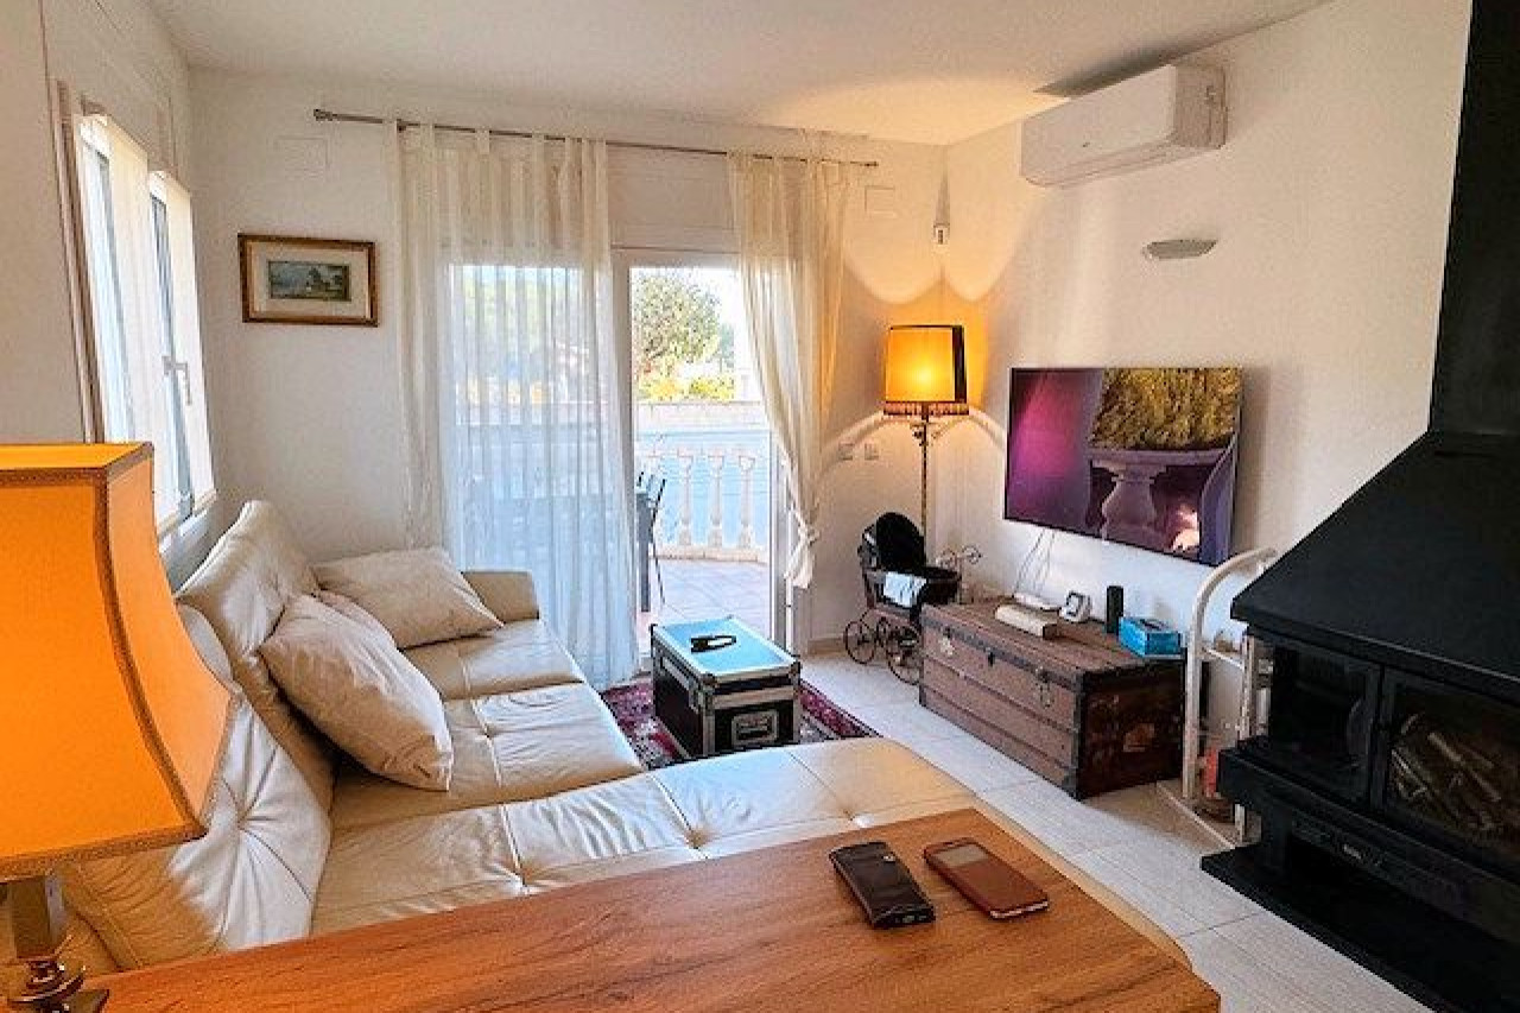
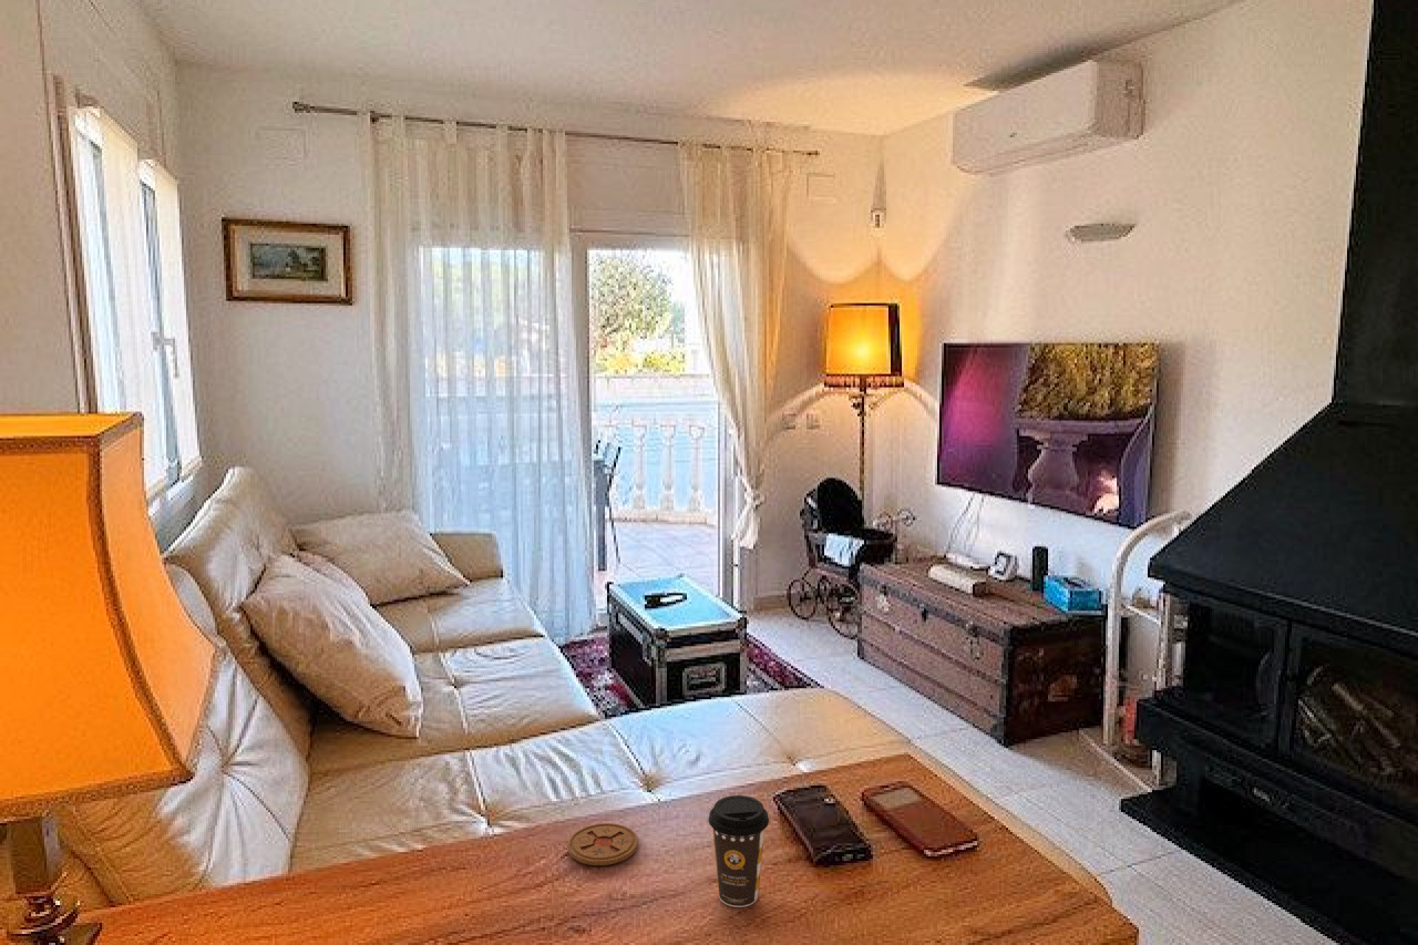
+ coffee cup (738, 851)
+ coaster (603, 843)
